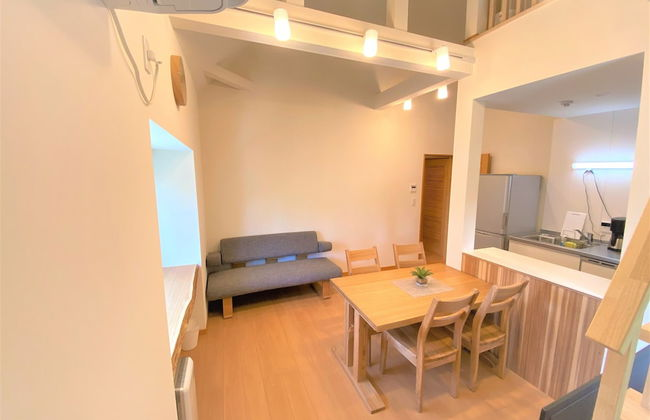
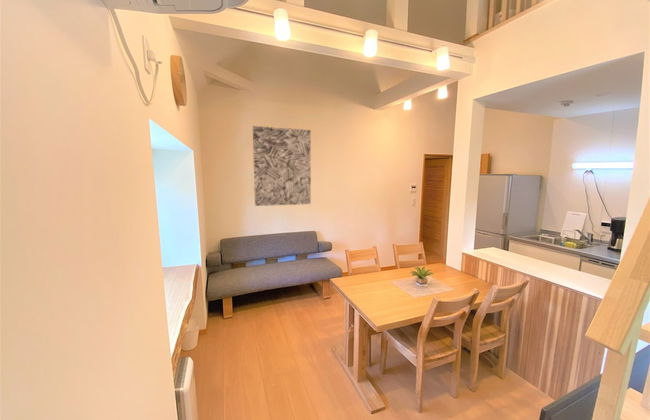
+ wall art (283, 167)
